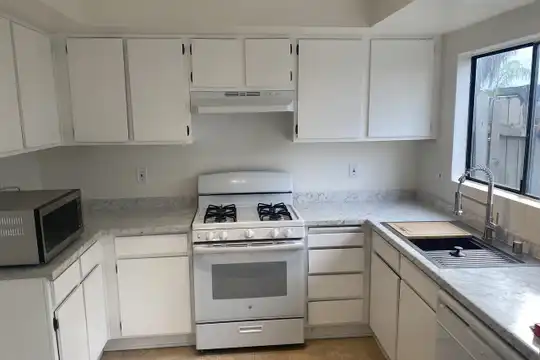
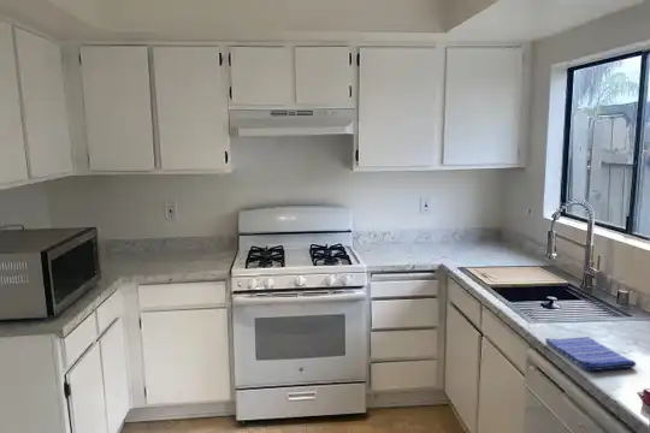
+ dish towel (587, 351)
